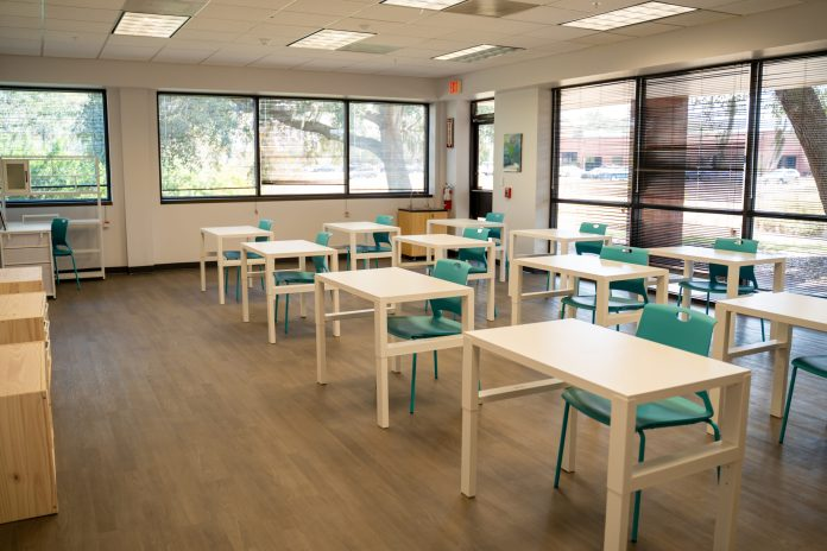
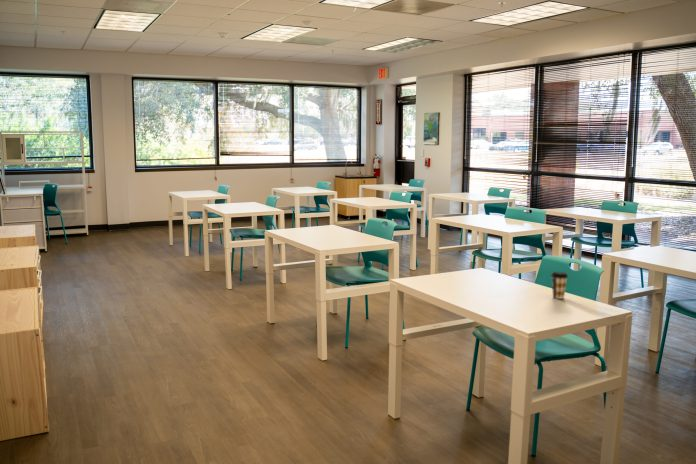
+ coffee cup (559, 285)
